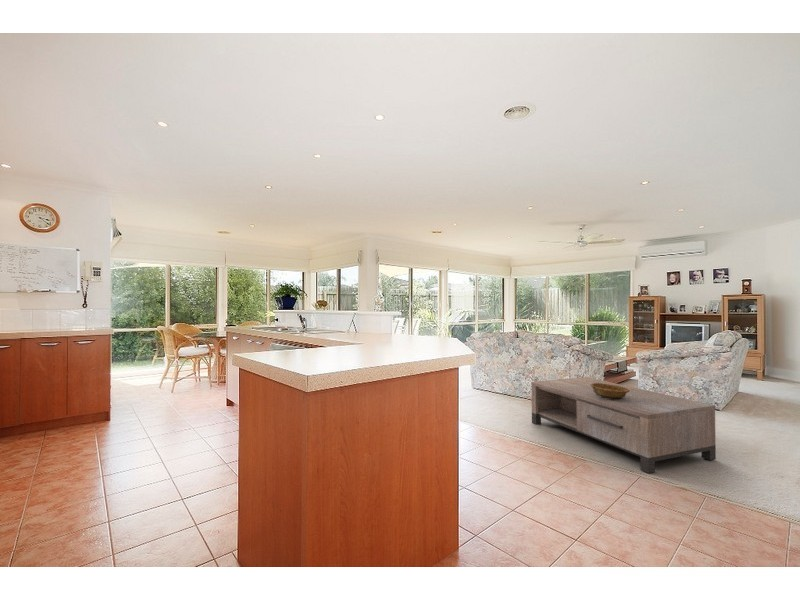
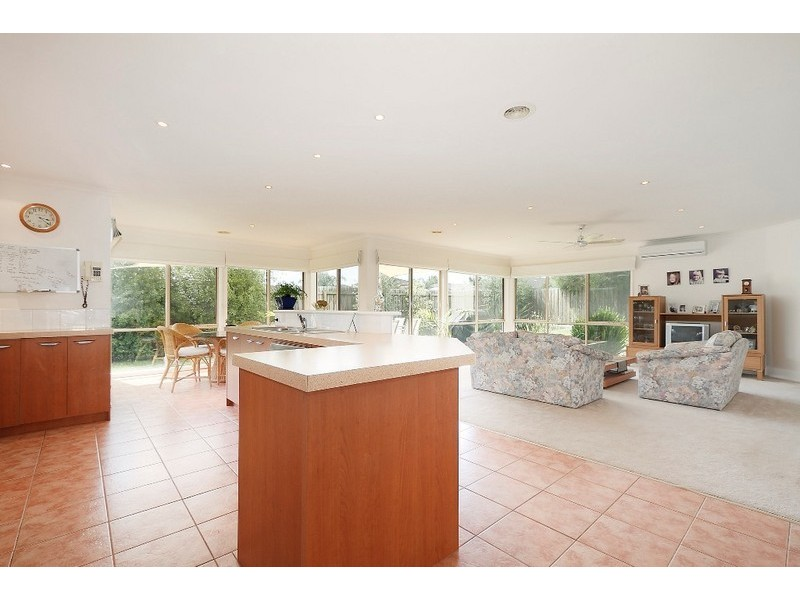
- coffee table (611, 415)
- decorative bowl (609, 391)
